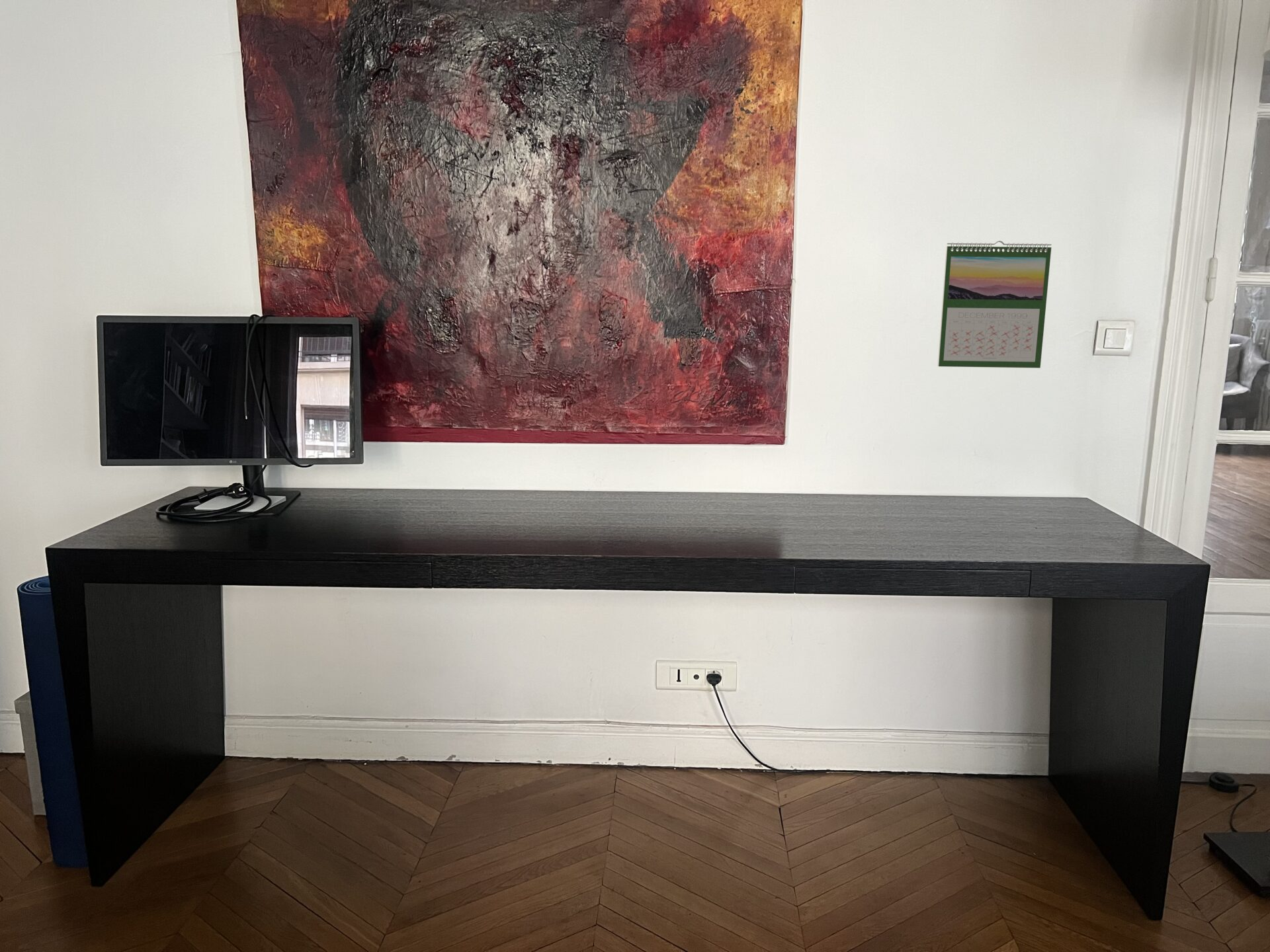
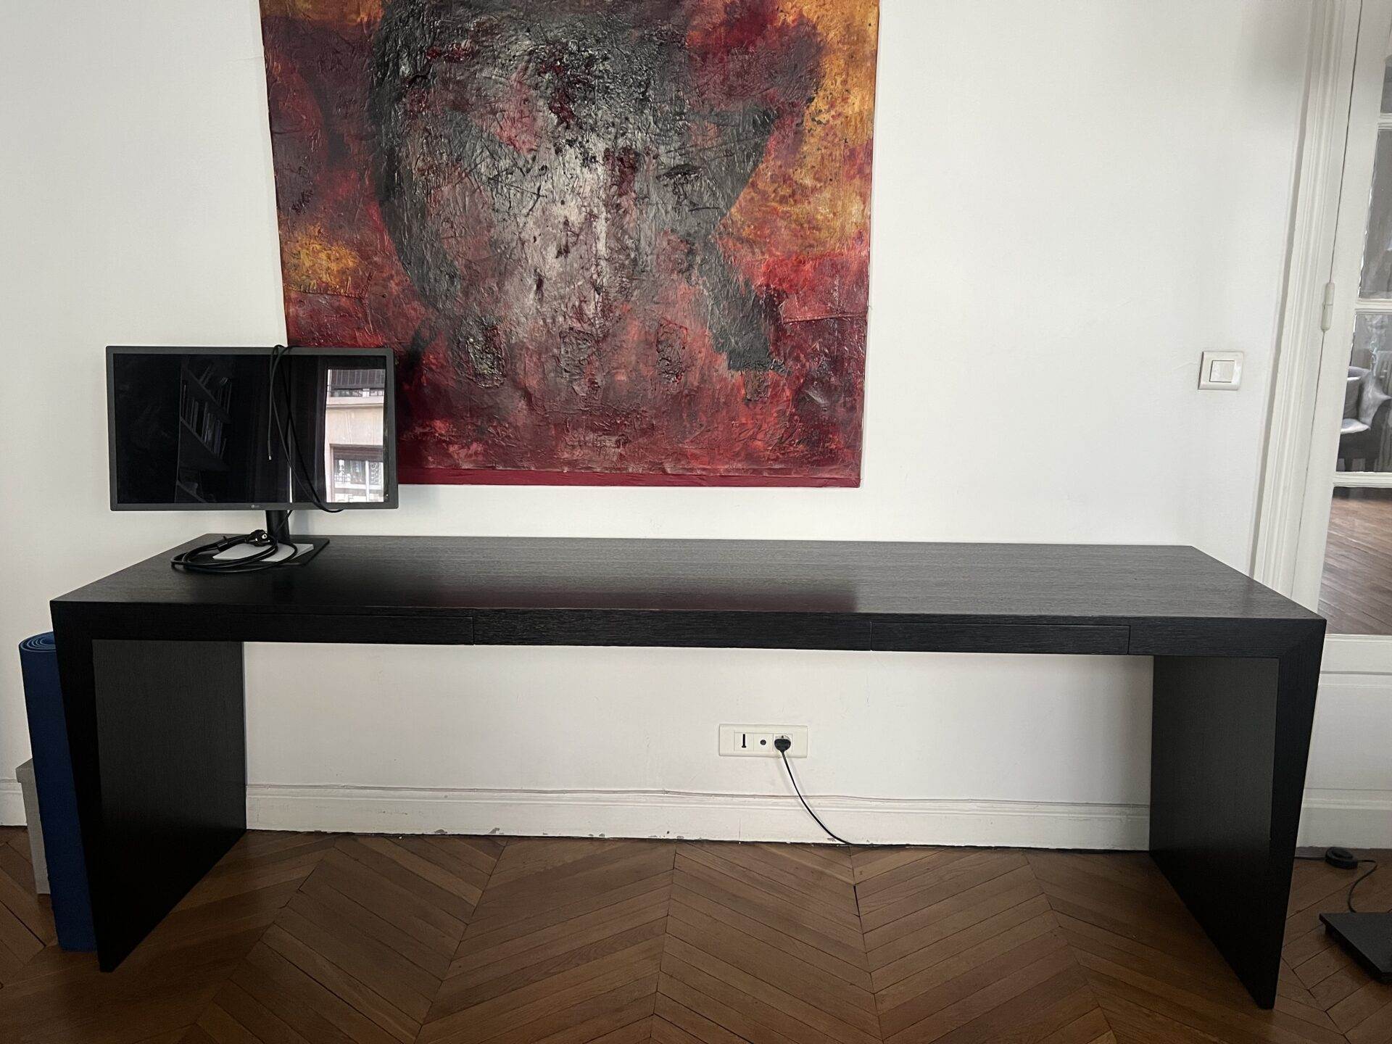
- calendar (994, 304)
